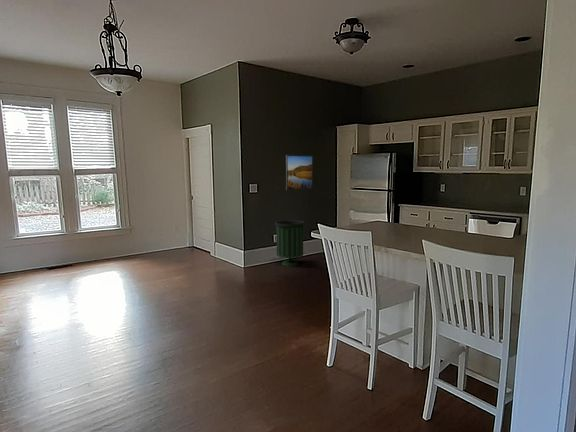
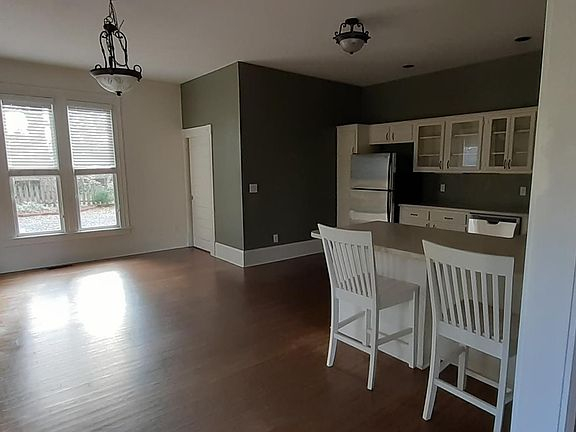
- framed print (299, 172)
- trash can (289, 243)
